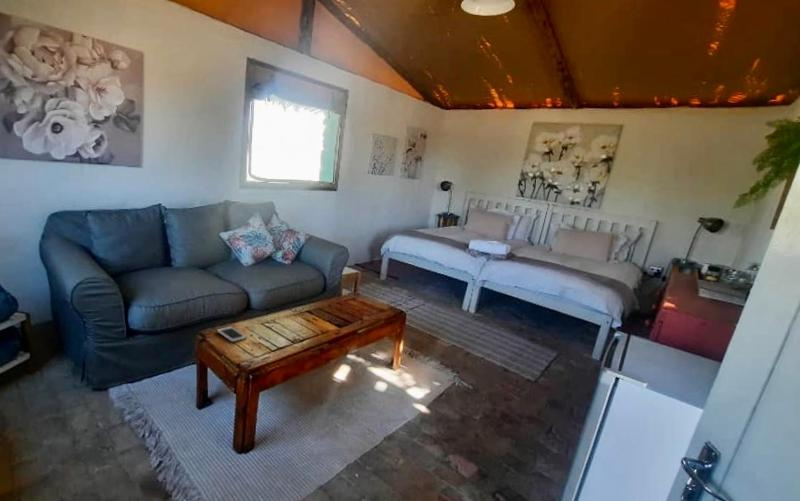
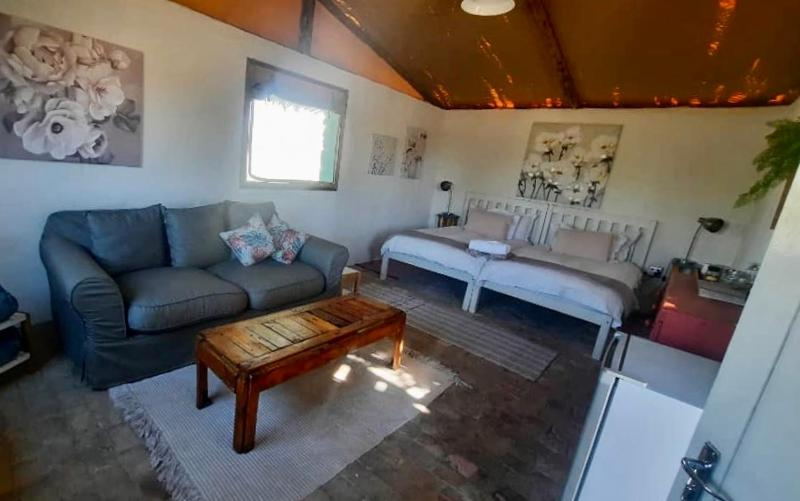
- cell phone (231, 334)
